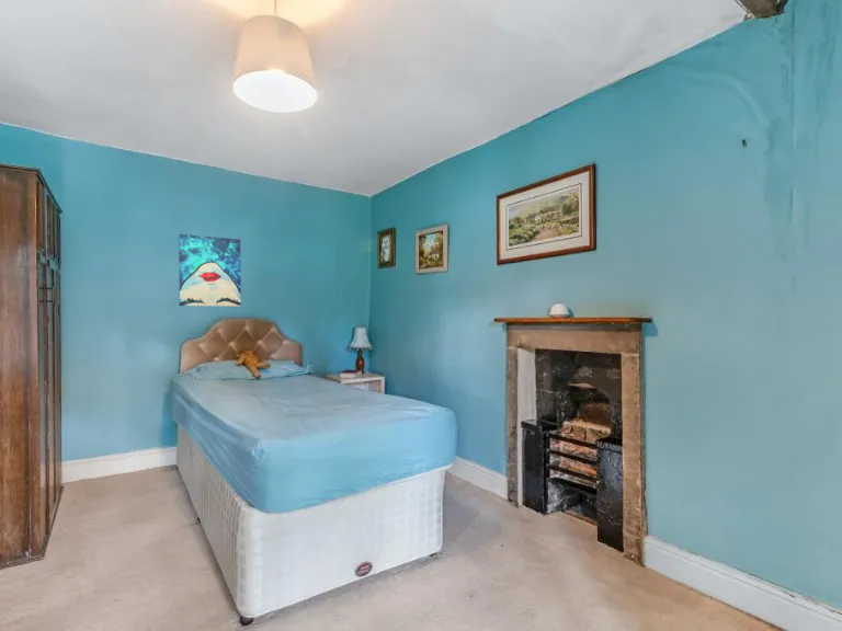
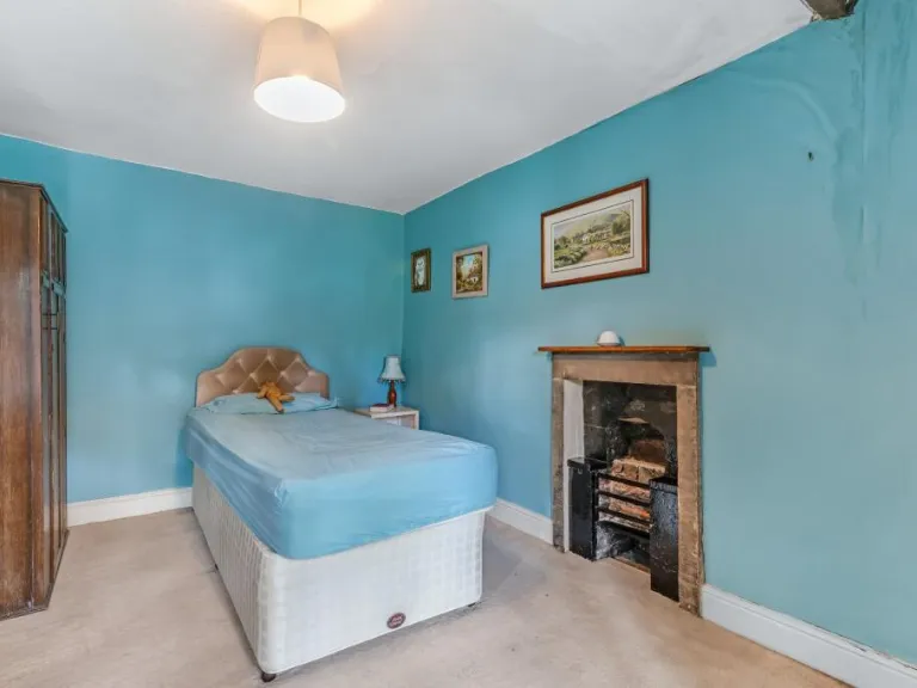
- wall art (210, 271)
